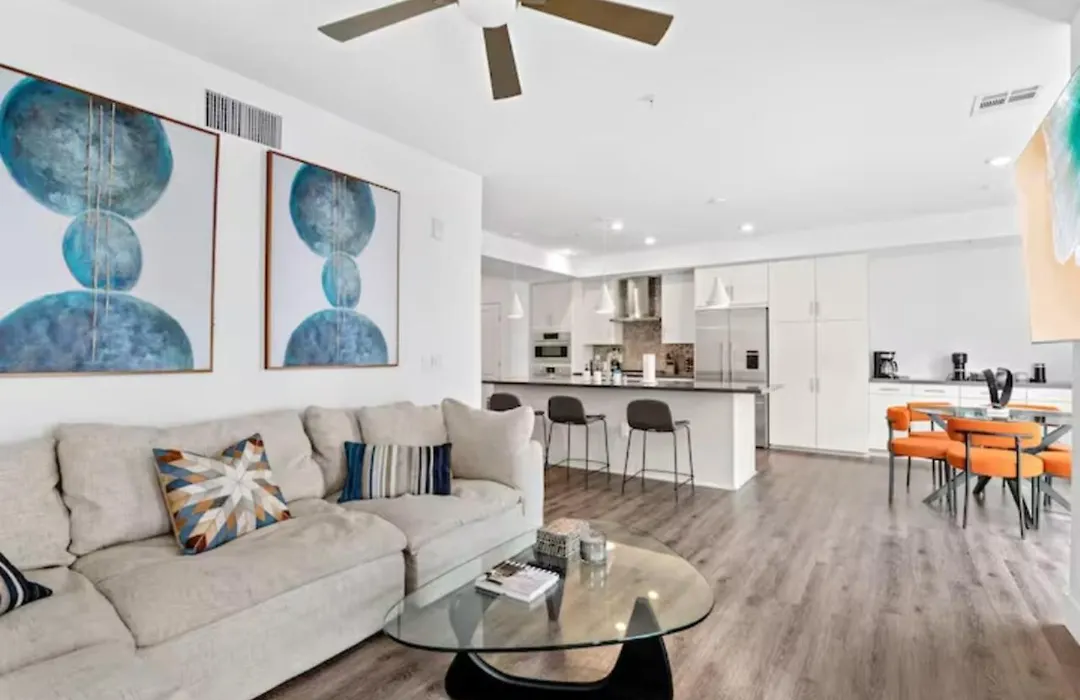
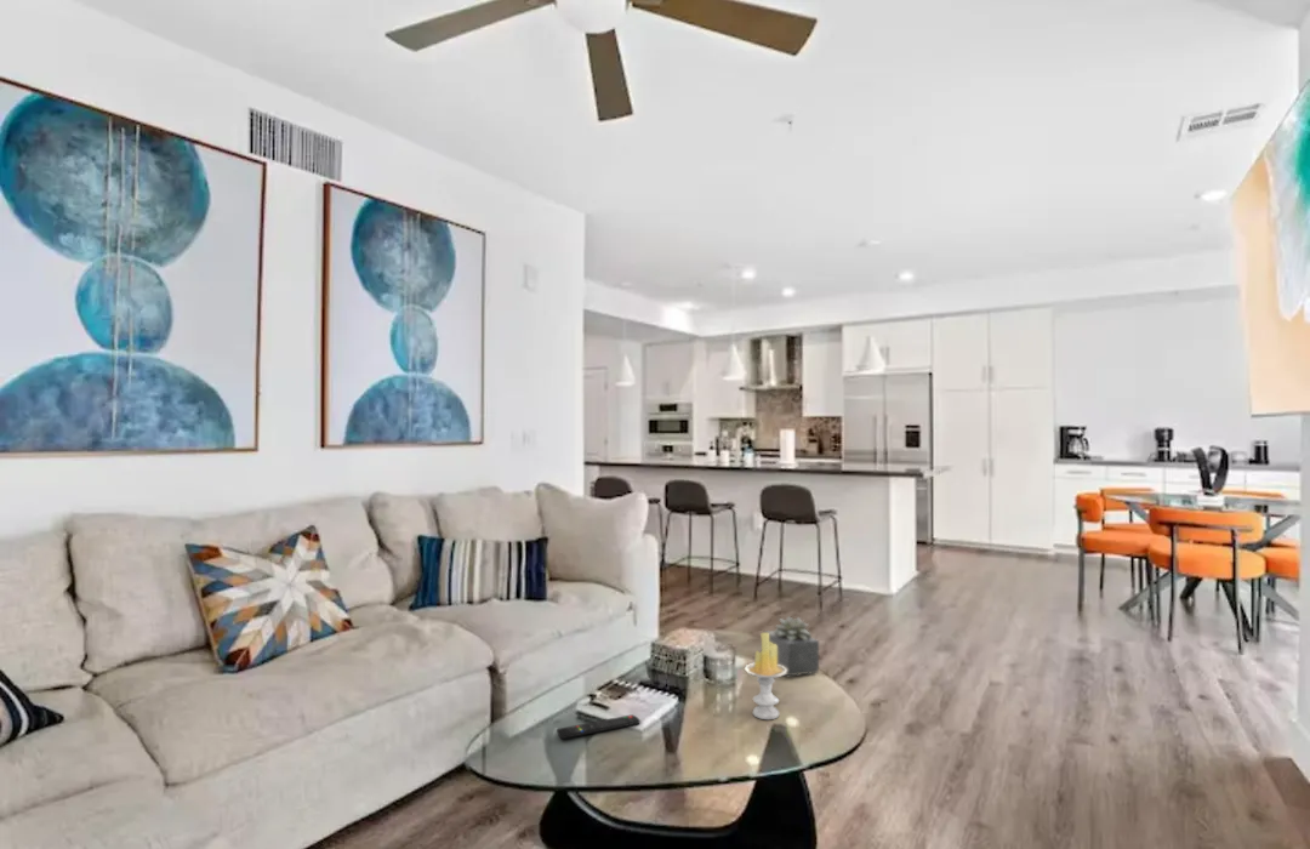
+ succulent plant (790, 642)
+ remote control (599, 727)
+ candle (765, 672)
